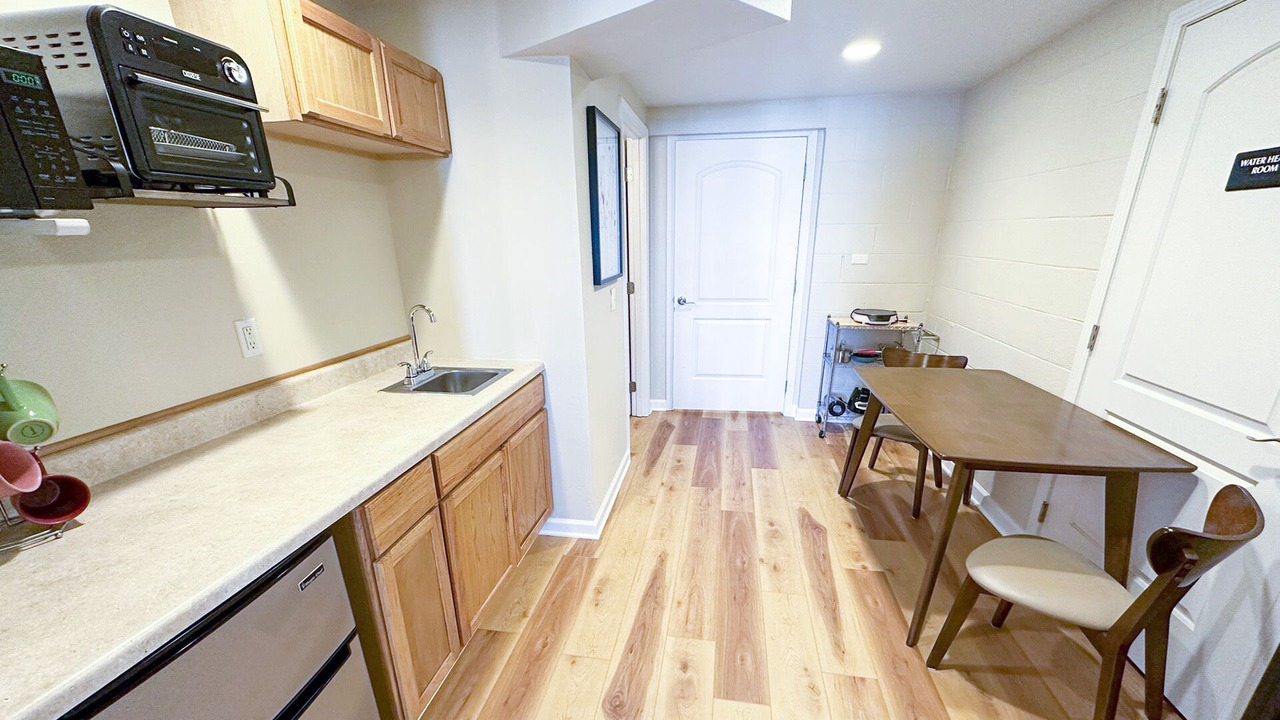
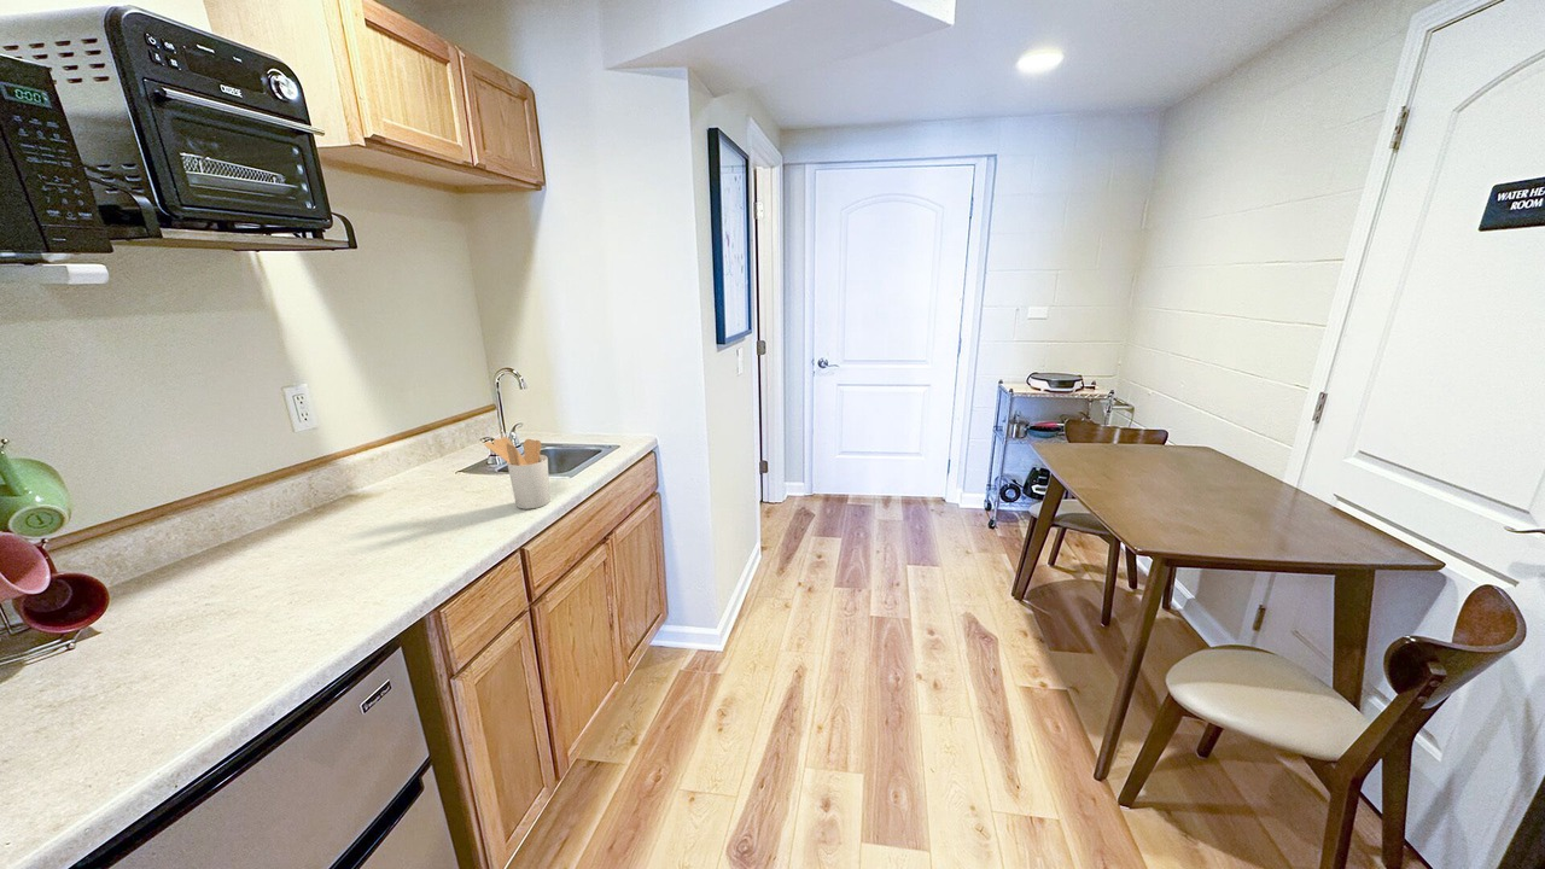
+ utensil holder (519, 470)
